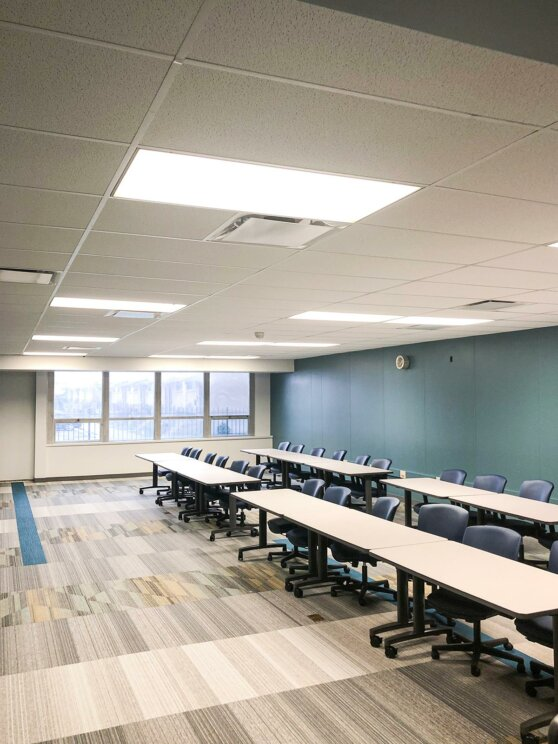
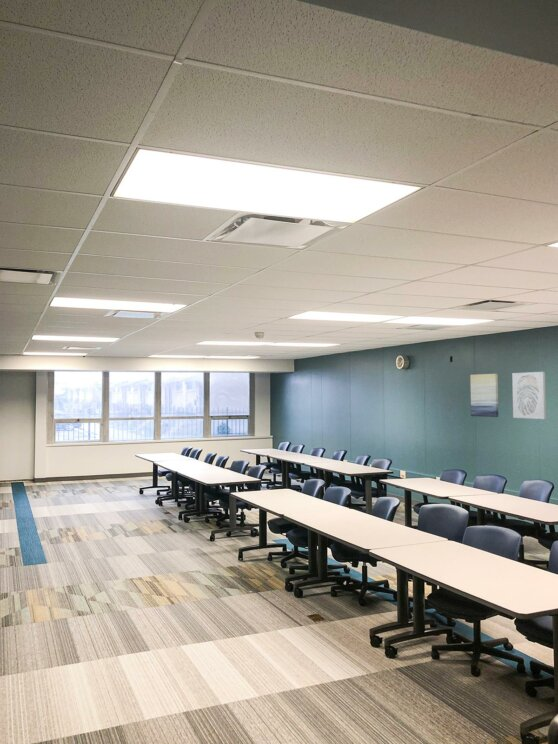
+ wall art (528, 395)
+ wall art (484, 395)
